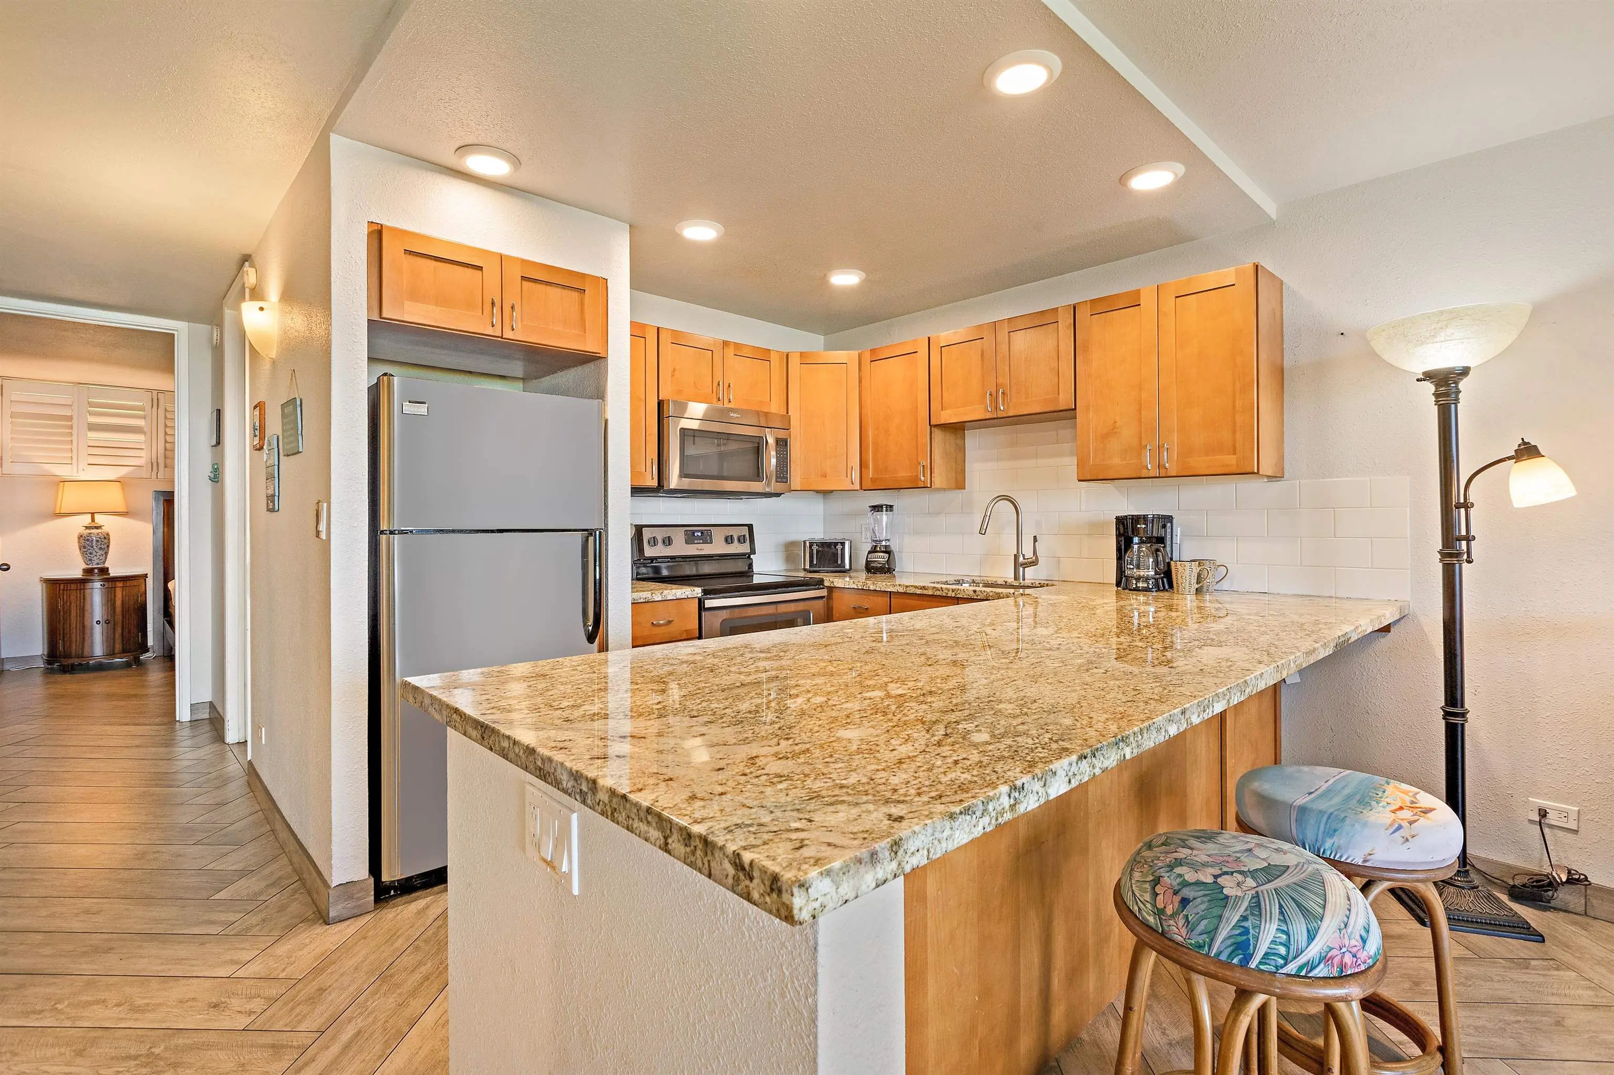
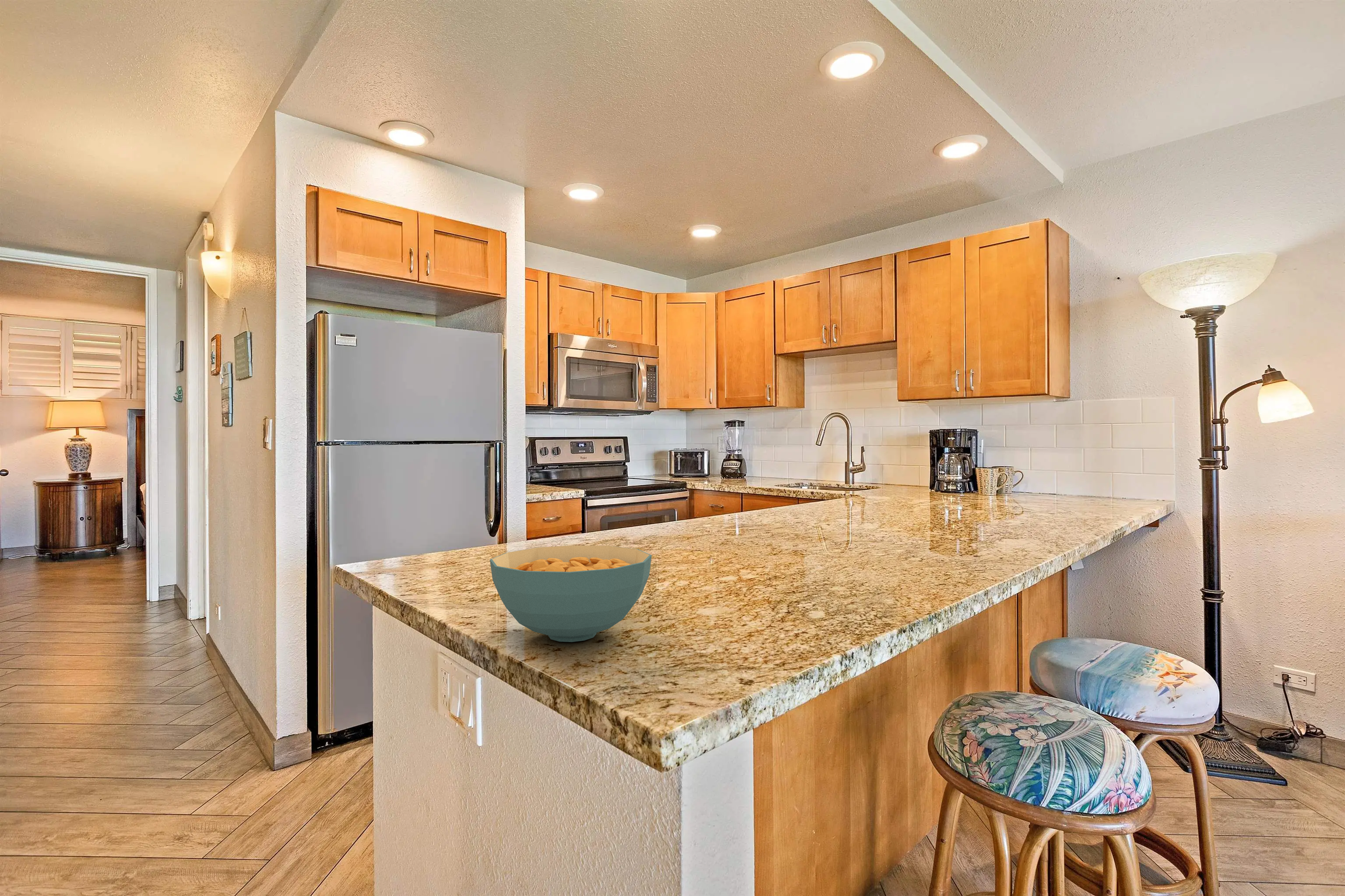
+ cereal bowl (572, 596)
